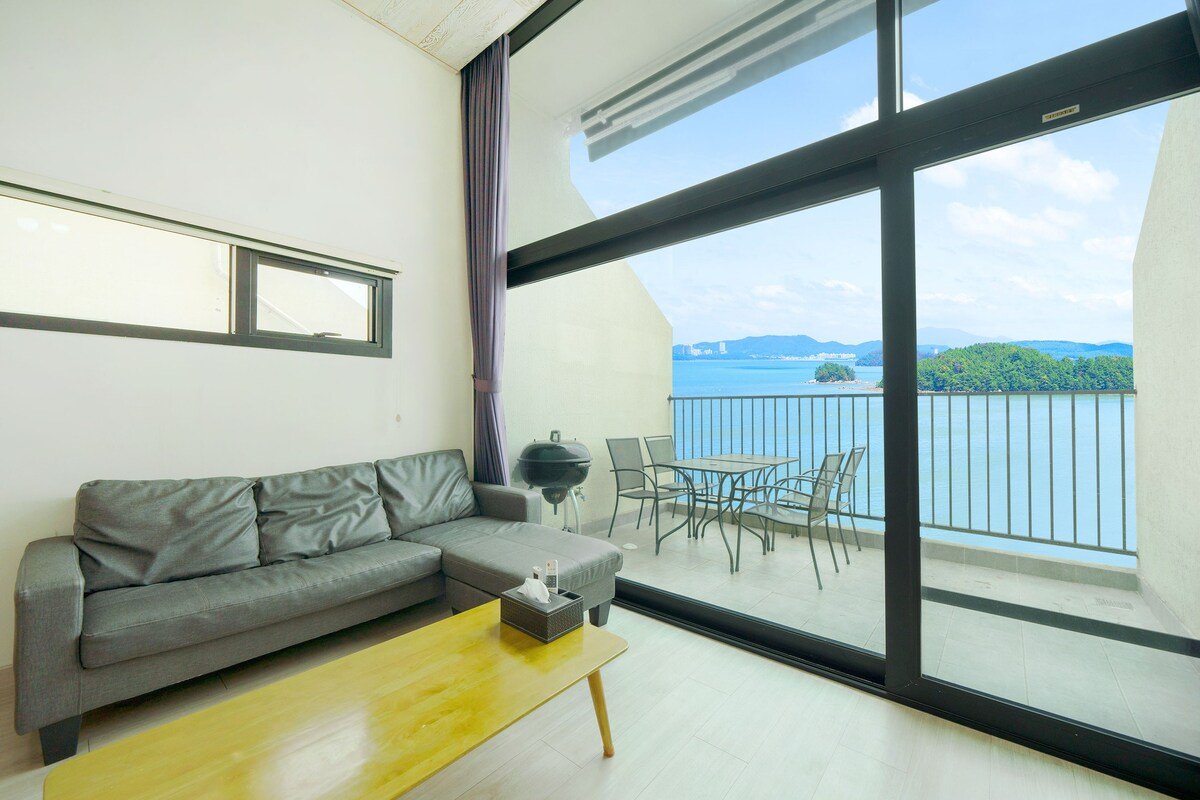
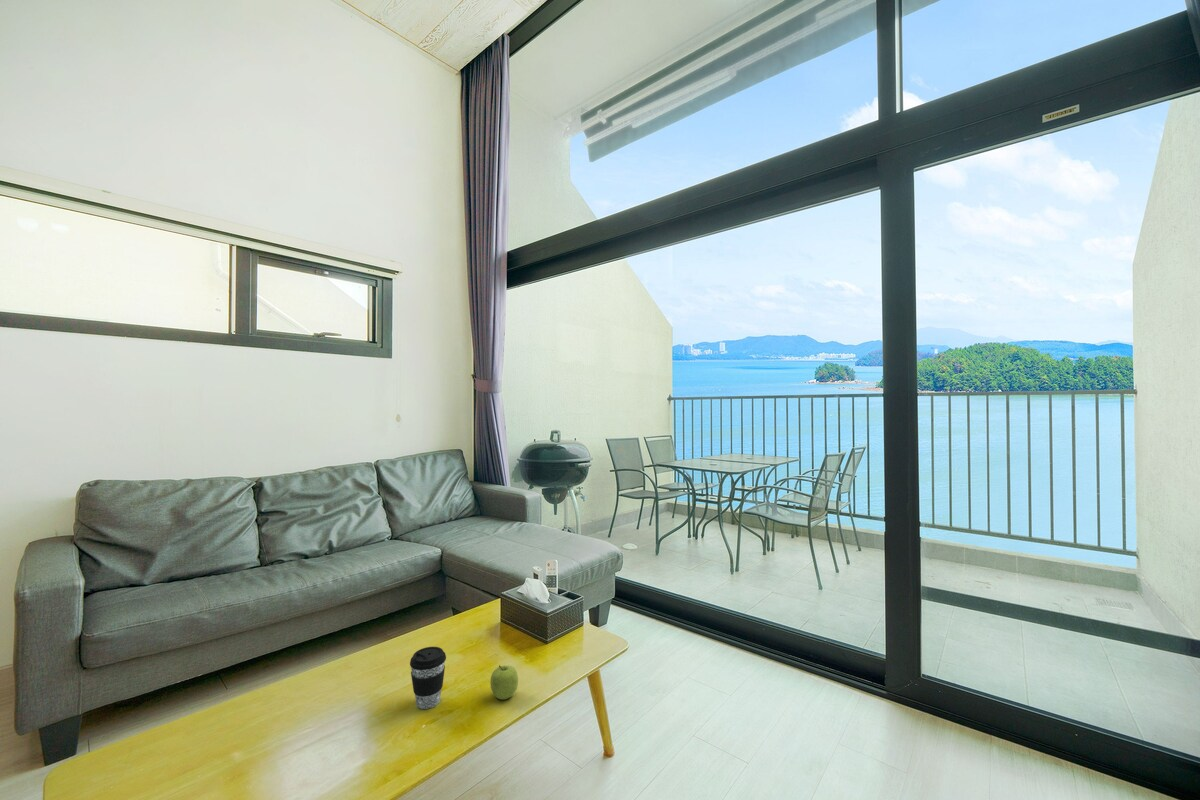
+ coffee cup (428, 677)
+ fruit (504, 680)
